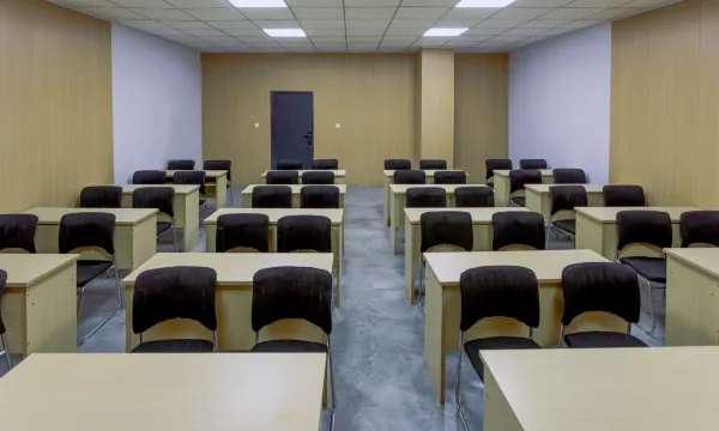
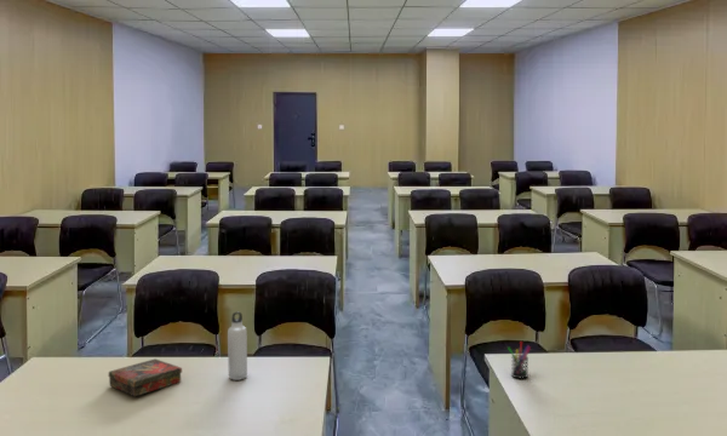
+ water bottle (236, 344)
+ book (145, 377)
+ pen holder (517, 358)
